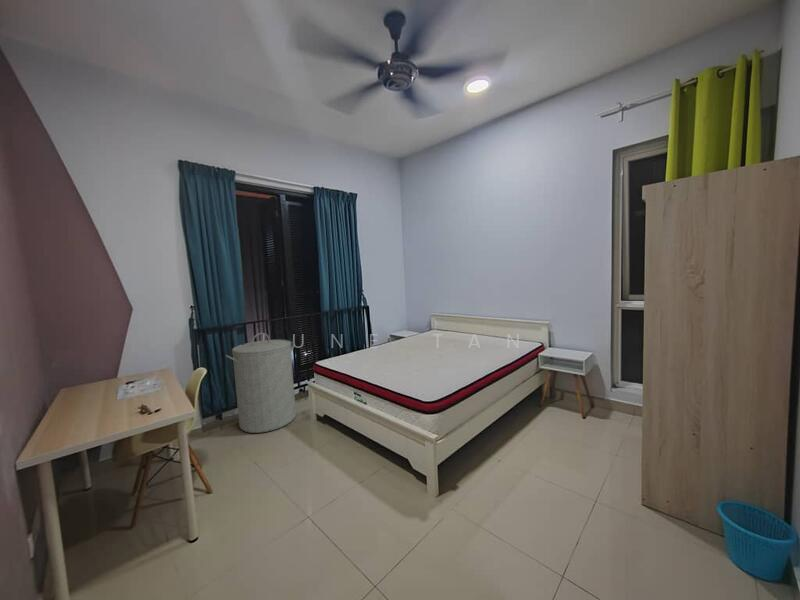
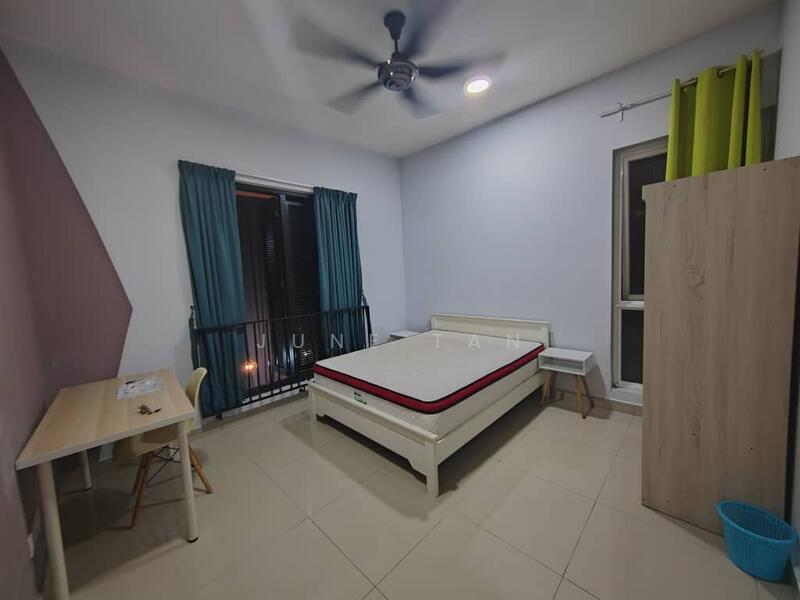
- laundry hamper (265, 377)
